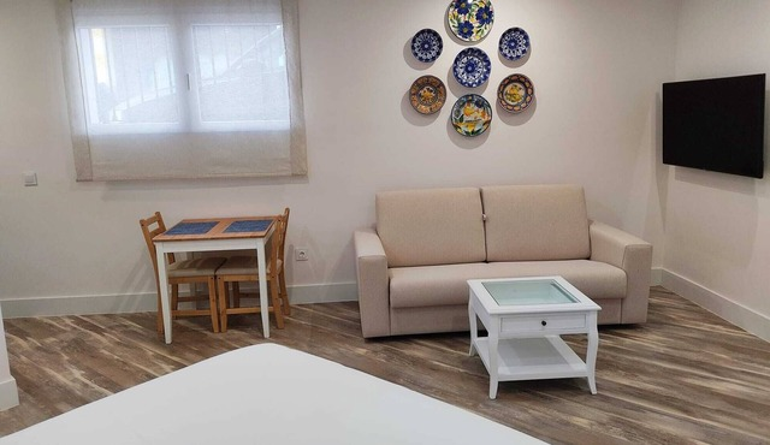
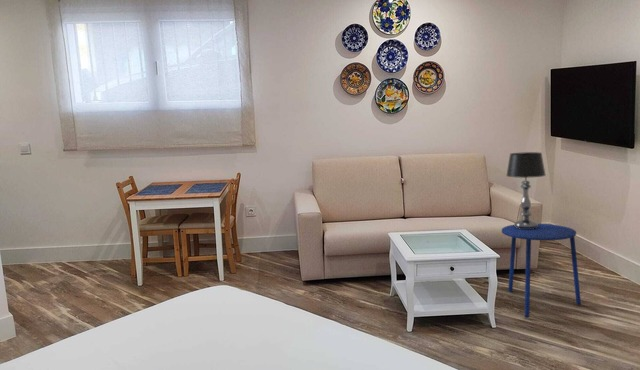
+ table lamp (525, 190)
+ side table (530, 263)
